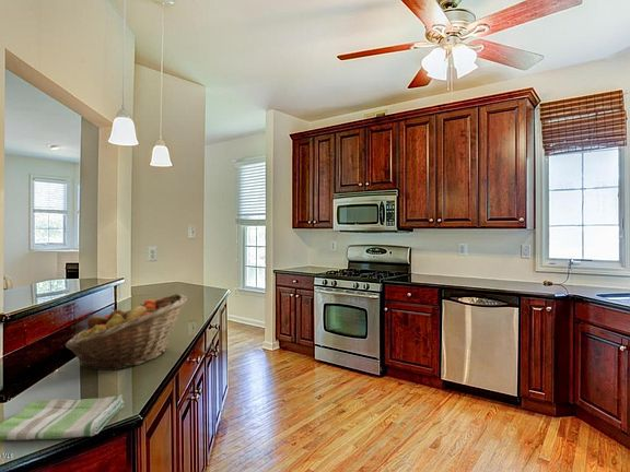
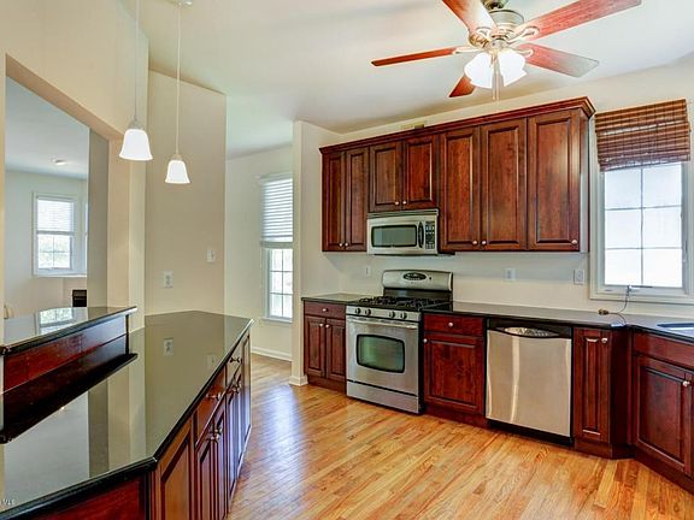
- fruit basket (131, 327)
- dish towel (61, 415)
